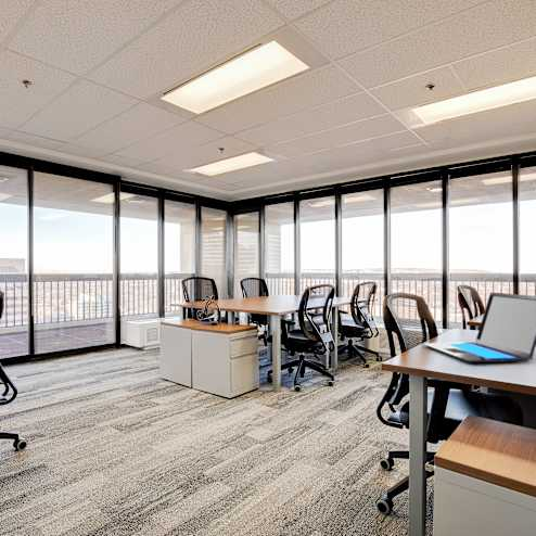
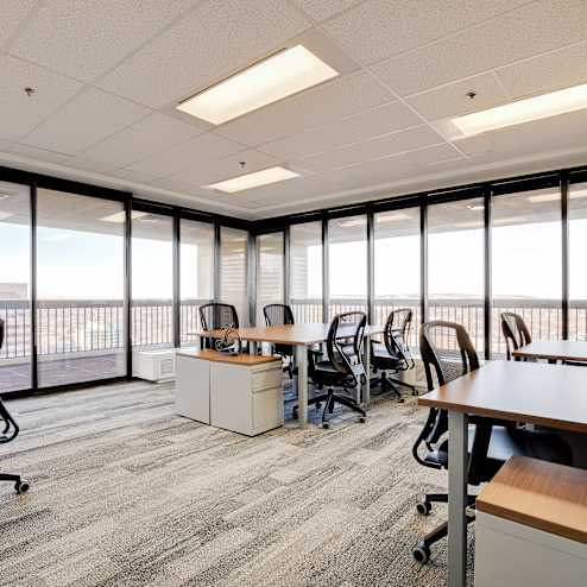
- laptop (481, 323)
